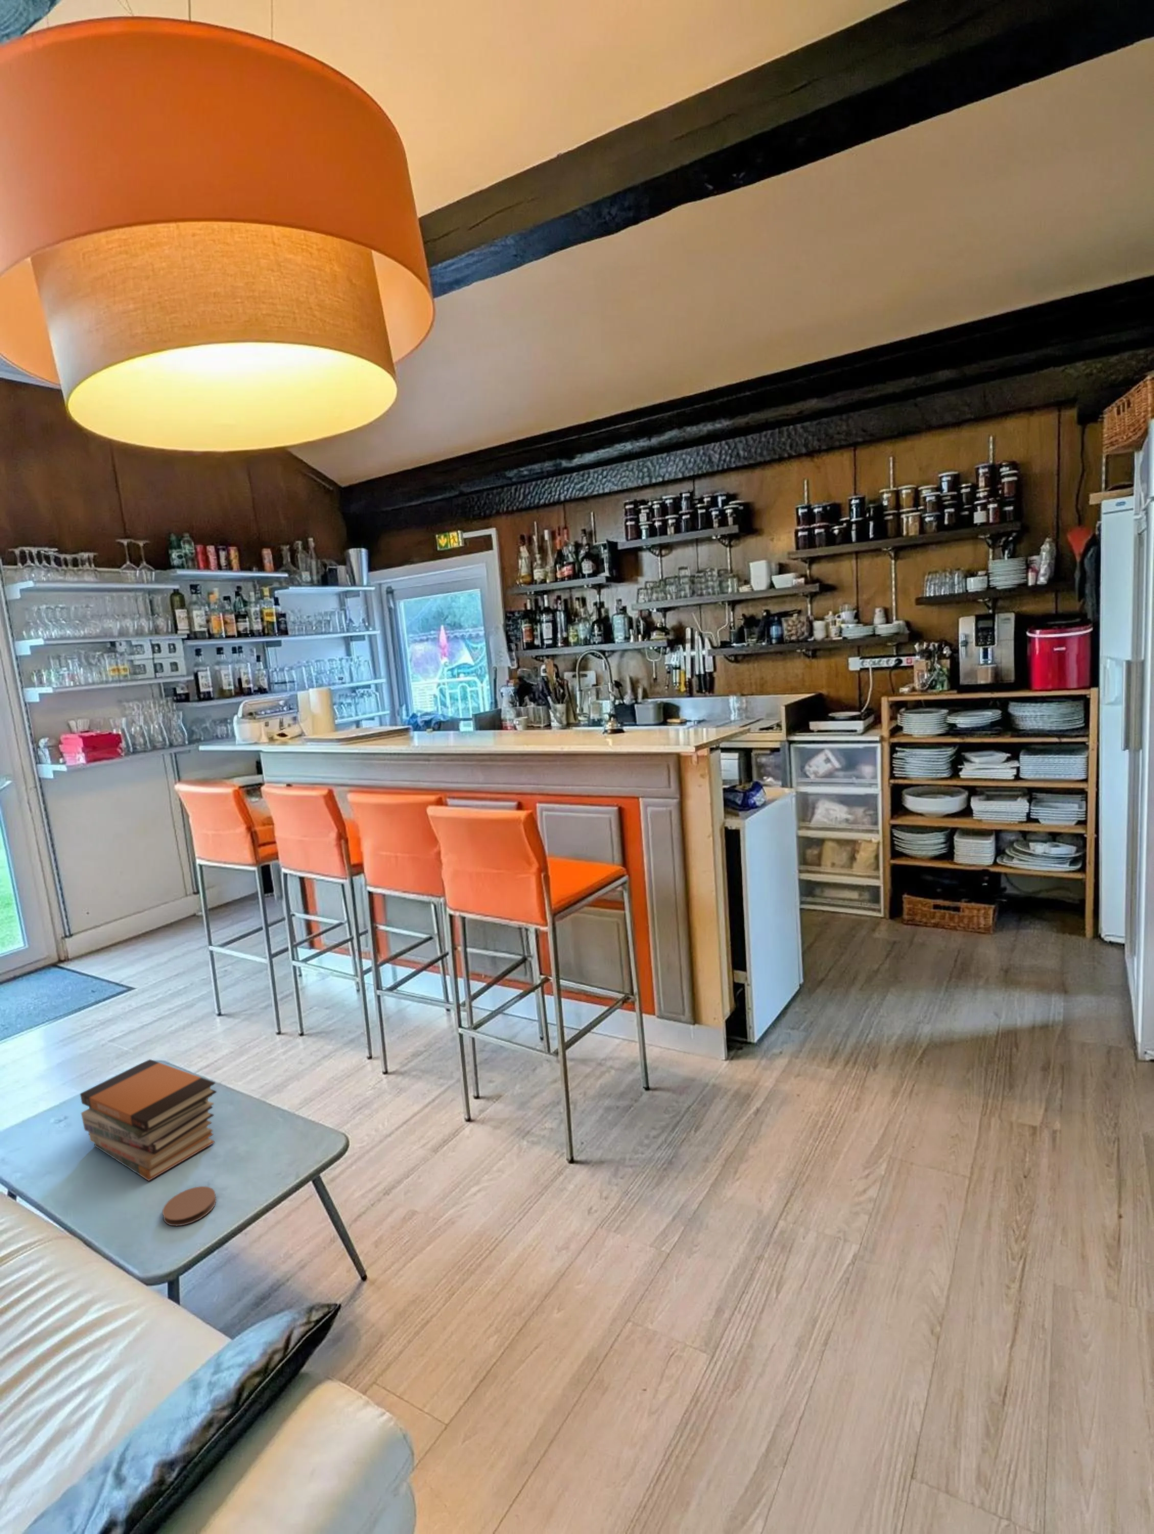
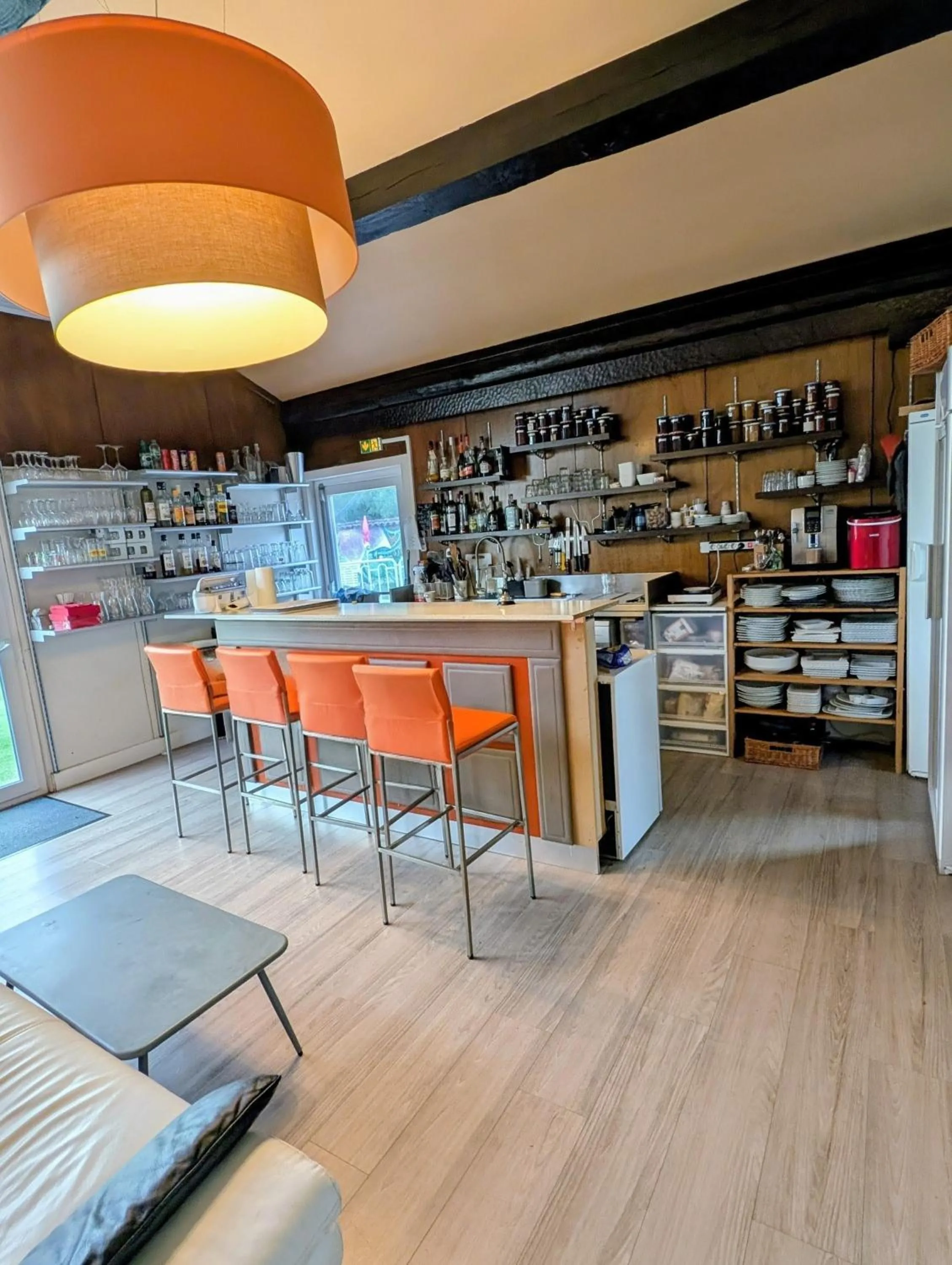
- book stack (150, 1116)
- coaster (189, 1205)
